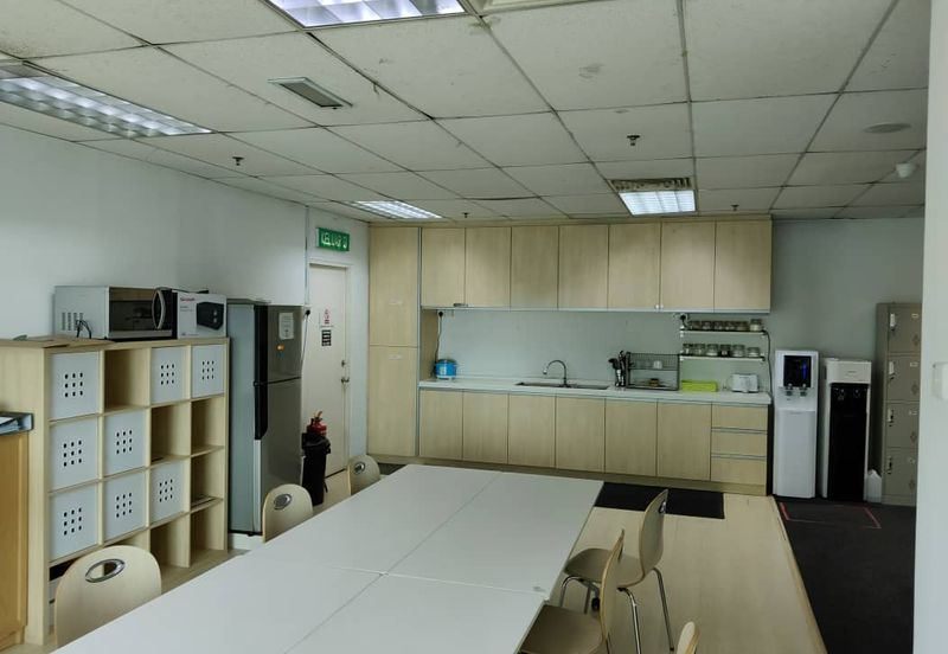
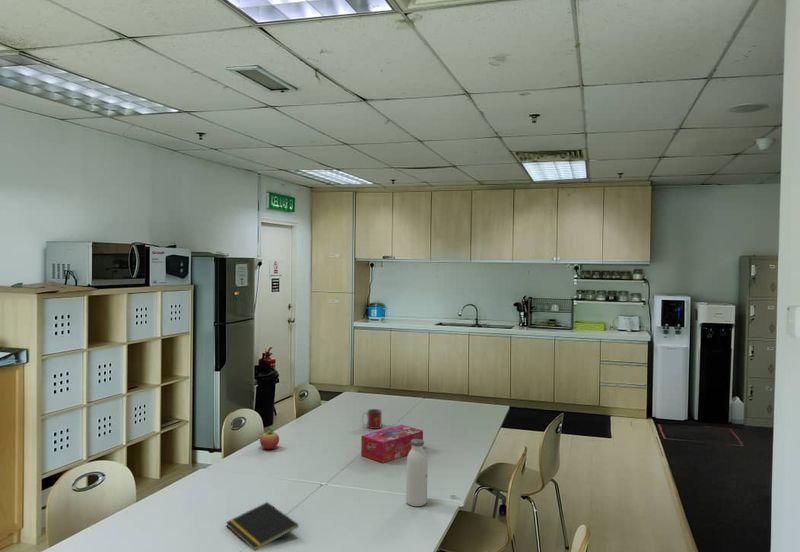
+ mug (371, 418)
+ water bottle (416, 471)
+ fruit (269, 438)
+ notepad (261, 524)
+ tissue box (392, 442)
